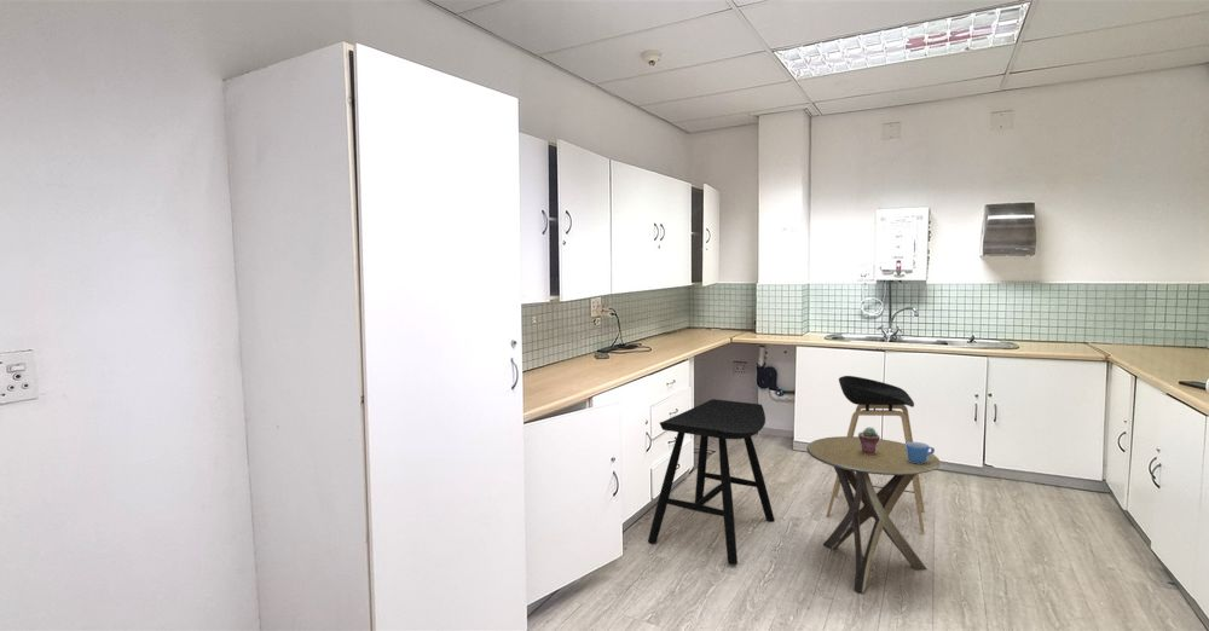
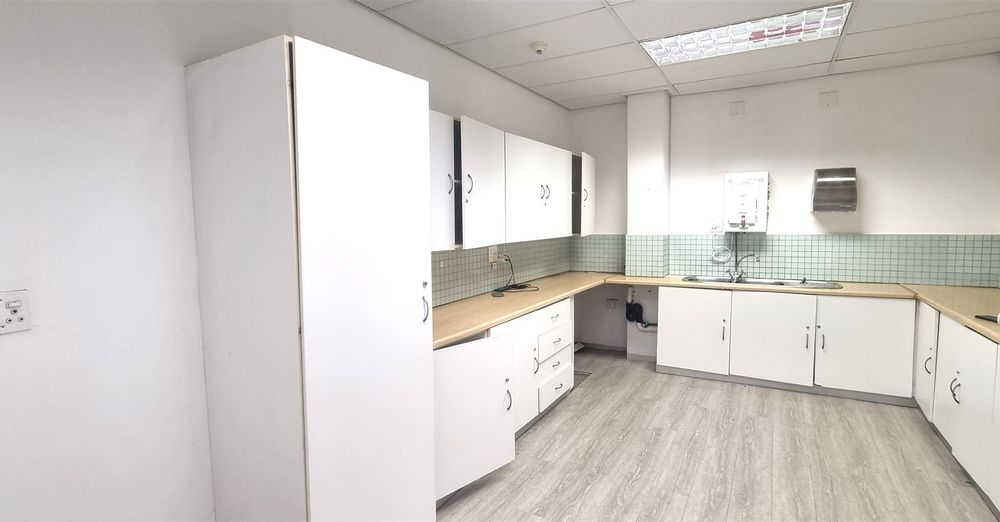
- potted succulent (868, 439)
- stool (852, 435)
- mug (920, 452)
- side table (869, 509)
- stool (713, 474)
